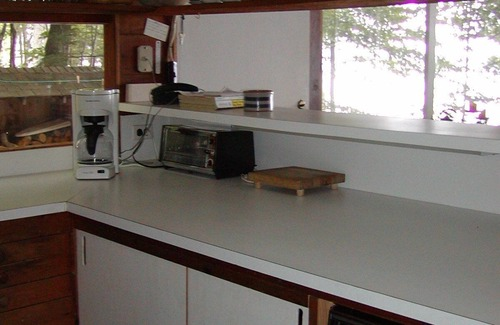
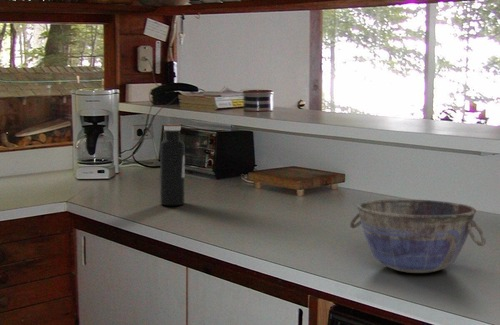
+ bowl (414, 237)
+ water bottle (172, 164)
